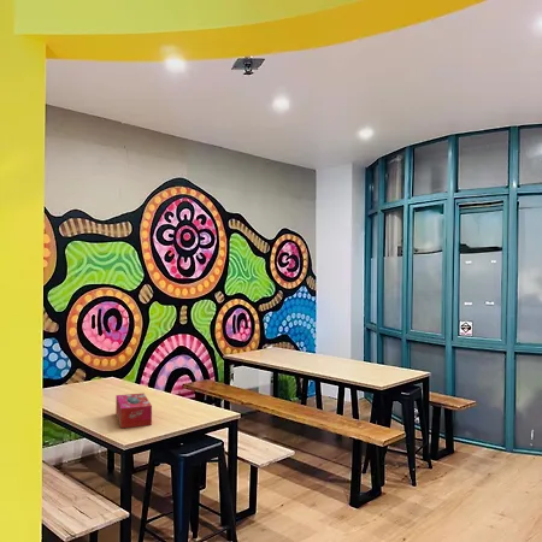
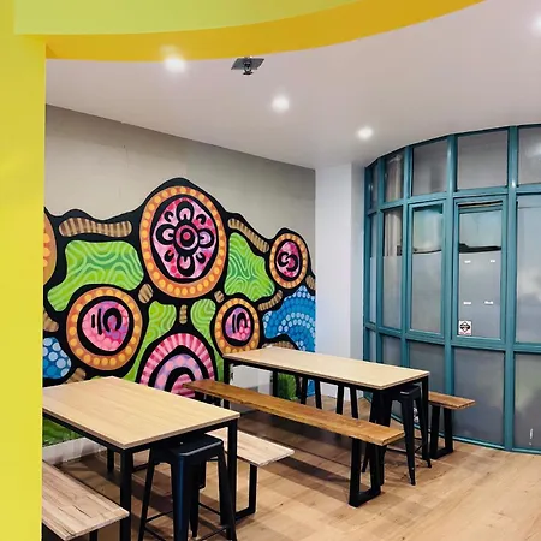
- tissue box (132, 410)
